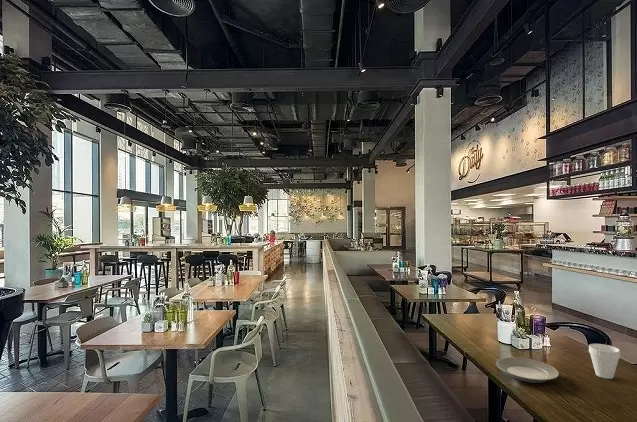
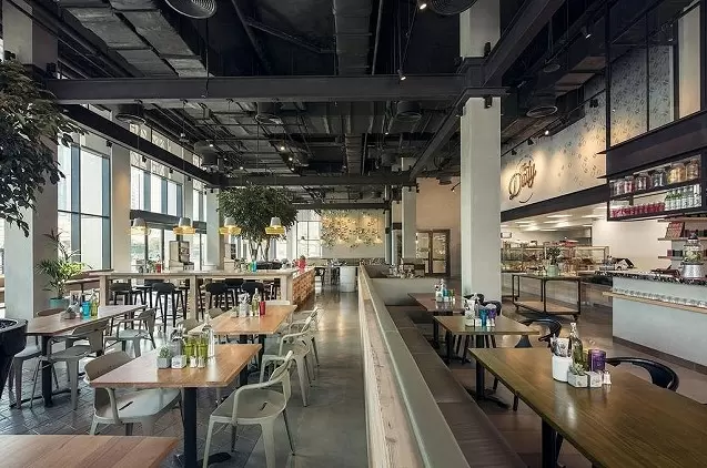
- plate (526, 371)
- cup (604, 361)
